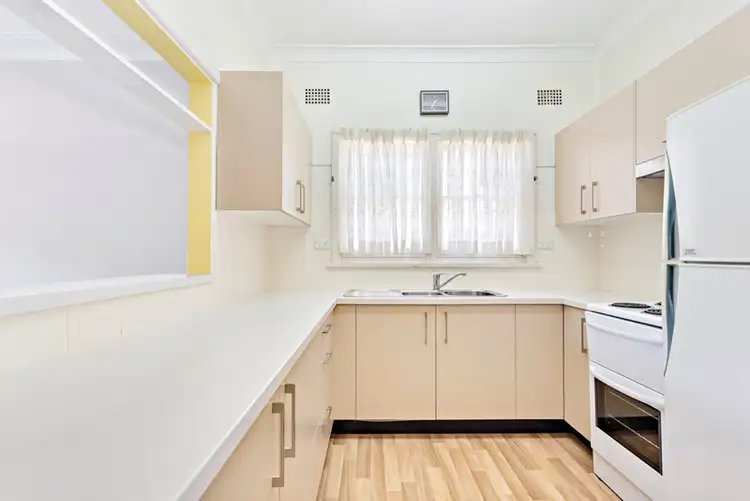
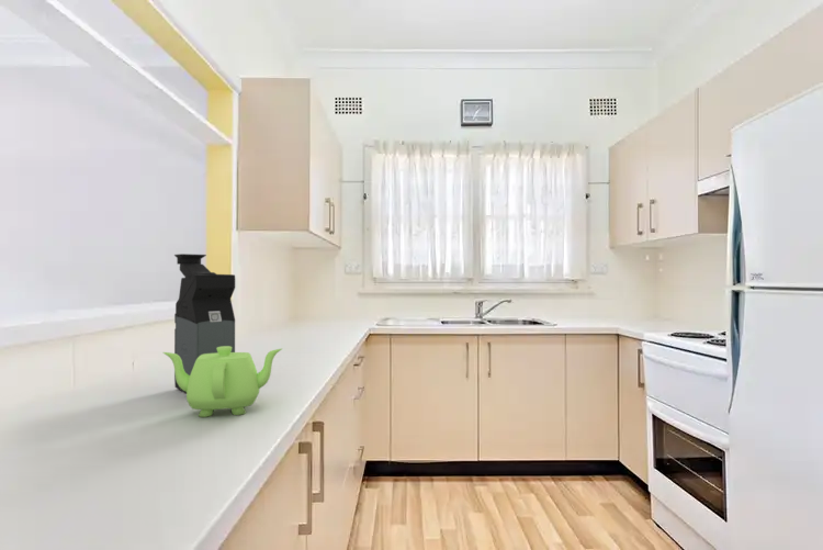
+ teapot (223, 380)
+ coffee maker (202, 321)
